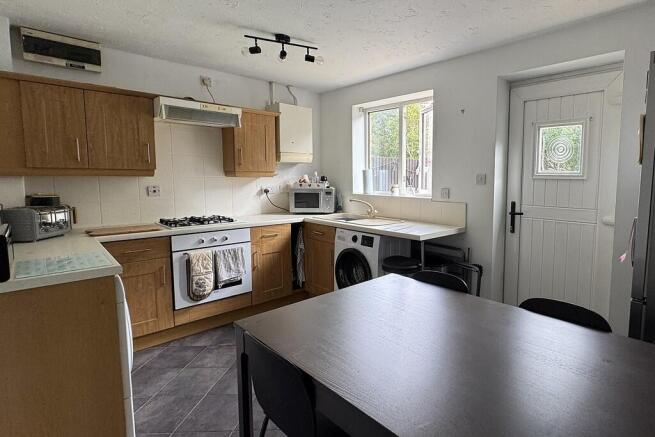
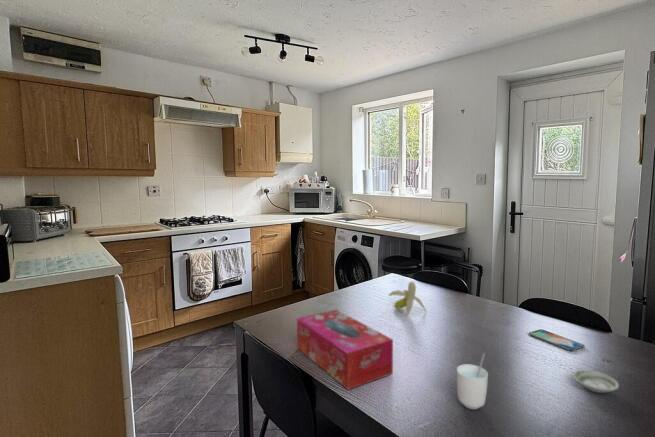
+ saucer (594, 383)
+ banana (406, 295)
+ cup (473, 380)
+ tissue box (341, 344)
+ smartphone (555, 339)
